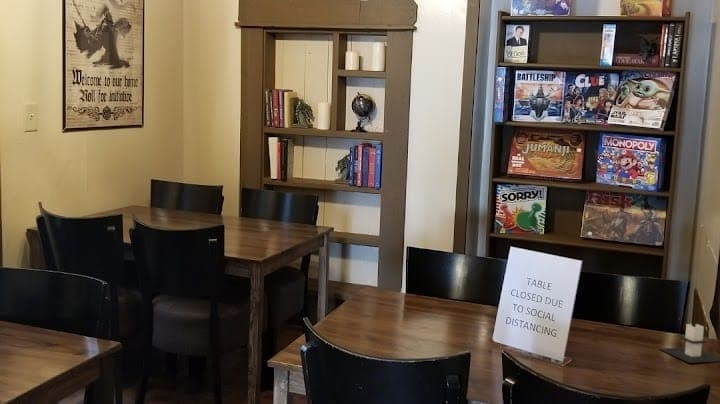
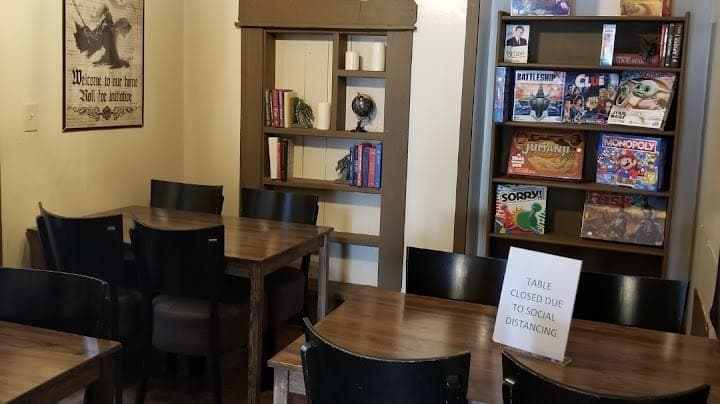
- architectural model (693, 340)
